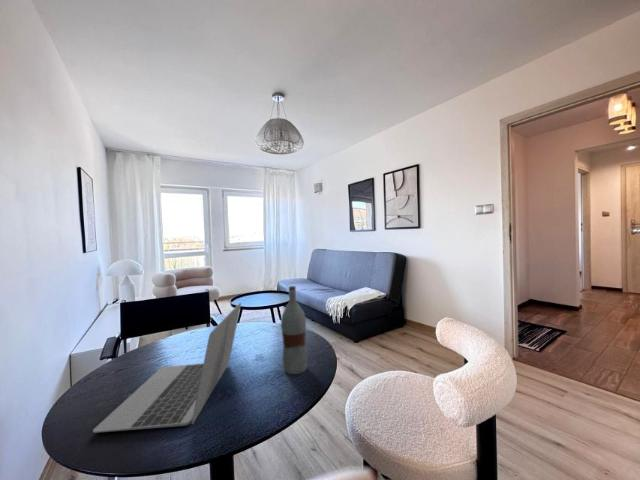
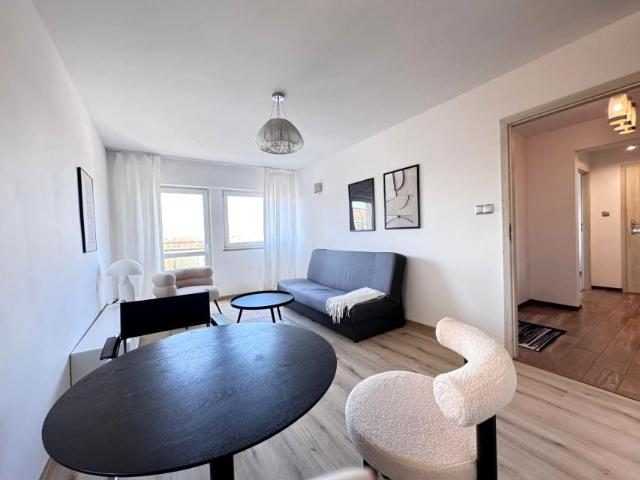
- bottle (293, 327)
- laptop (181, 365)
